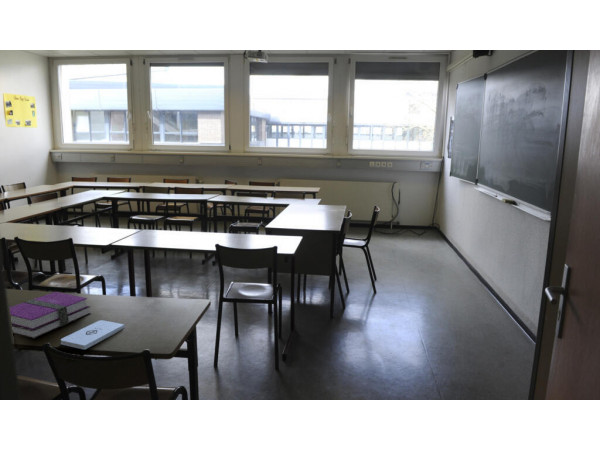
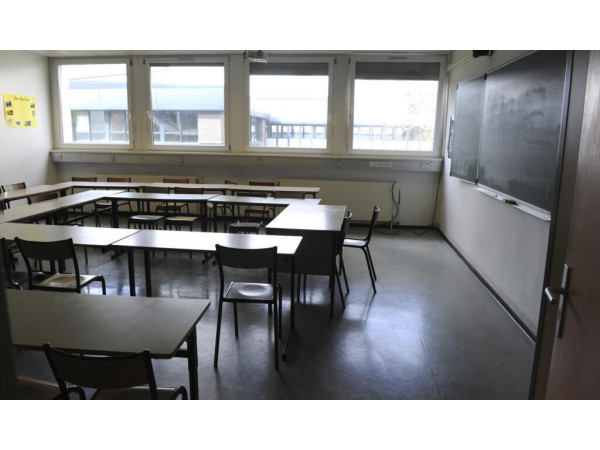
- notepad (93, 333)
- hardback book (44, 312)
